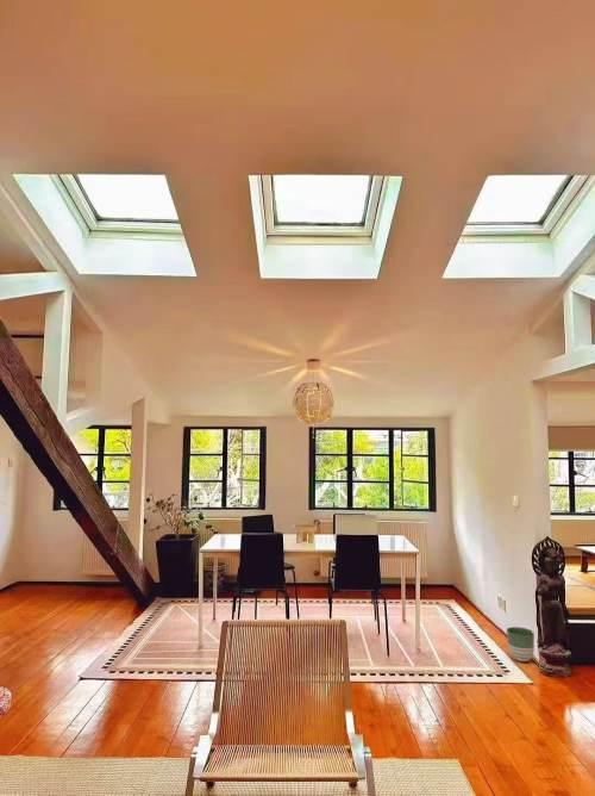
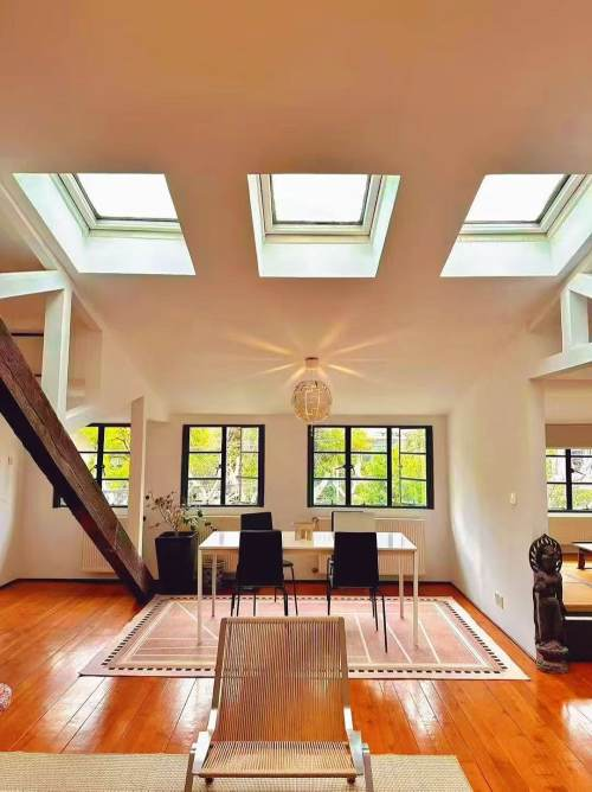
- planter (520, 645)
